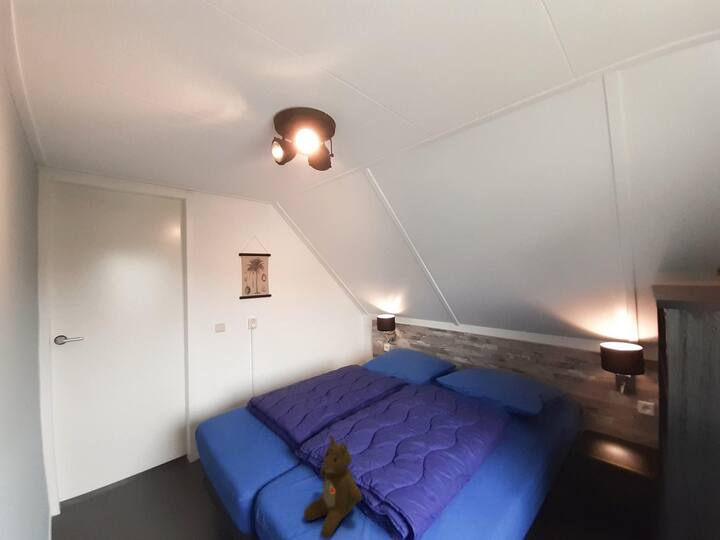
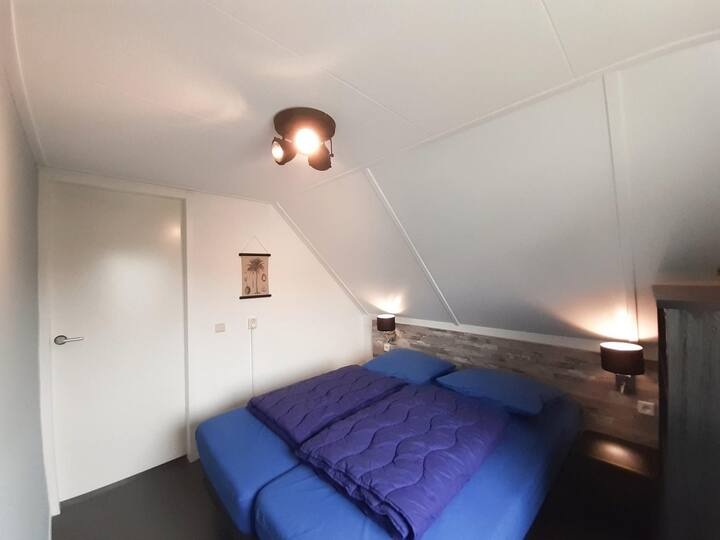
- teddy bear (331, 479)
